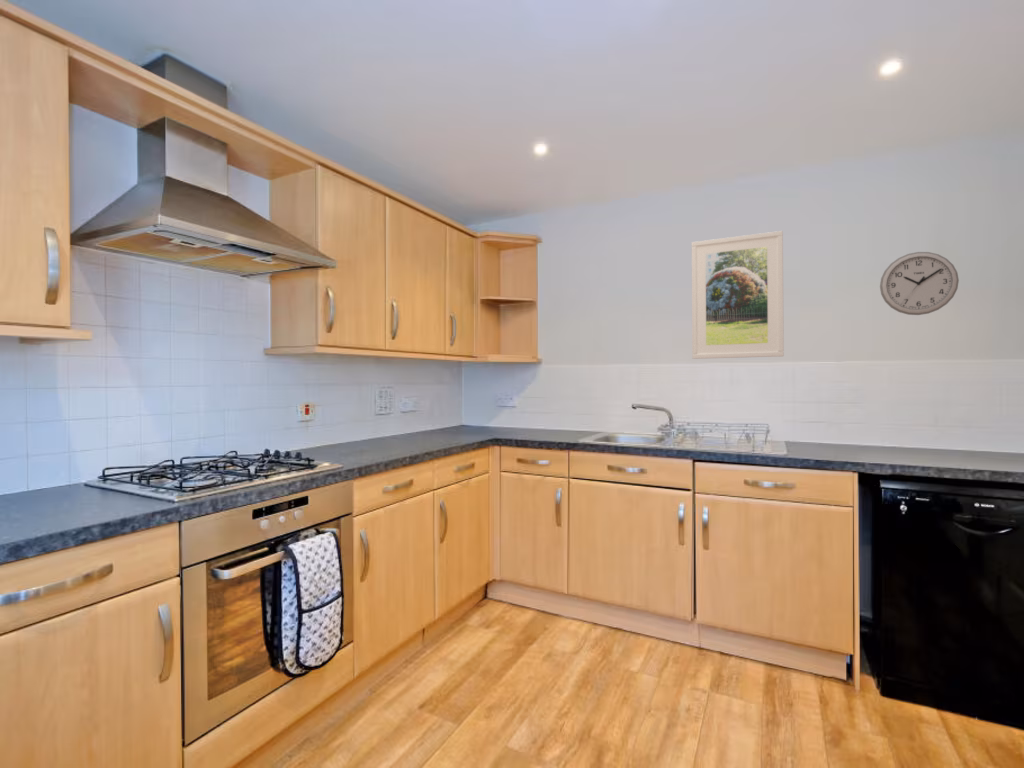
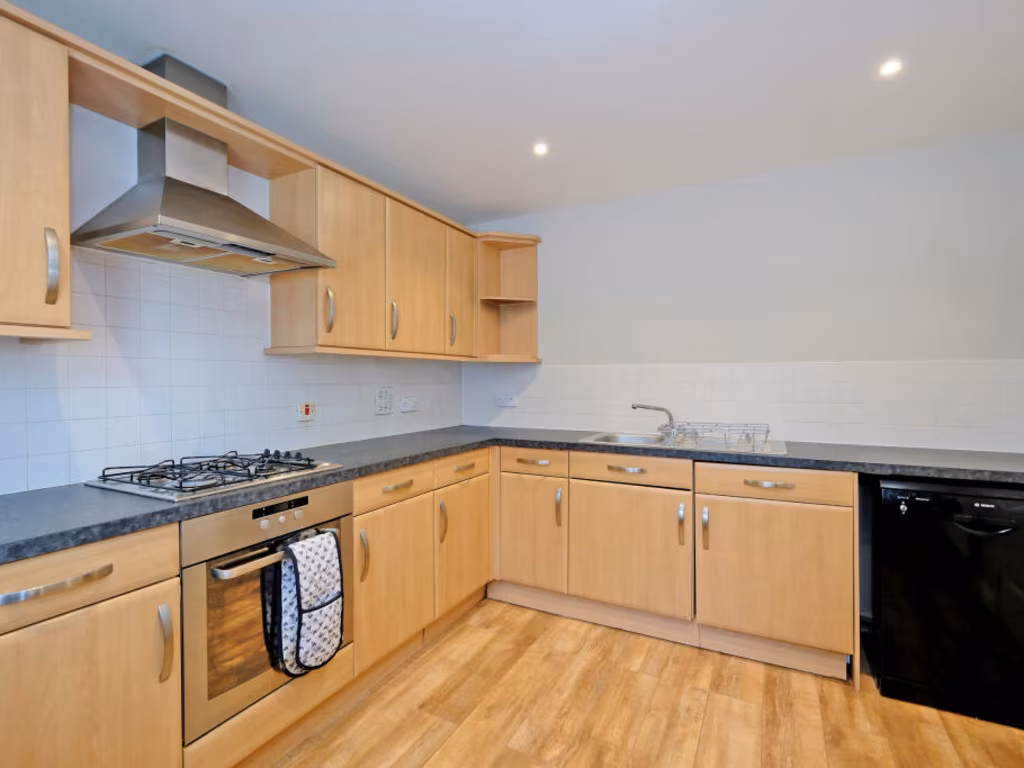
- wall clock (918, 283)
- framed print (735, 297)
